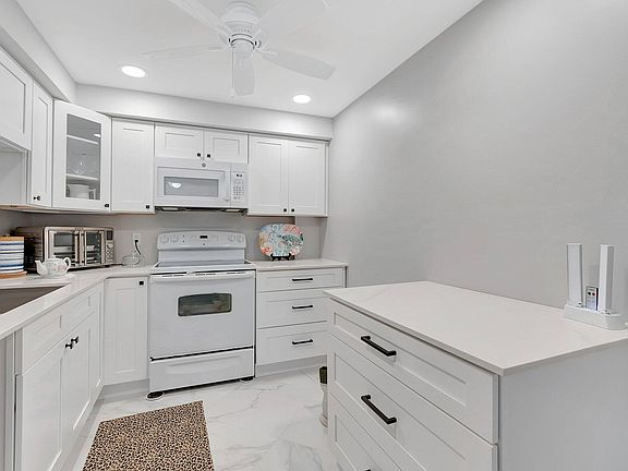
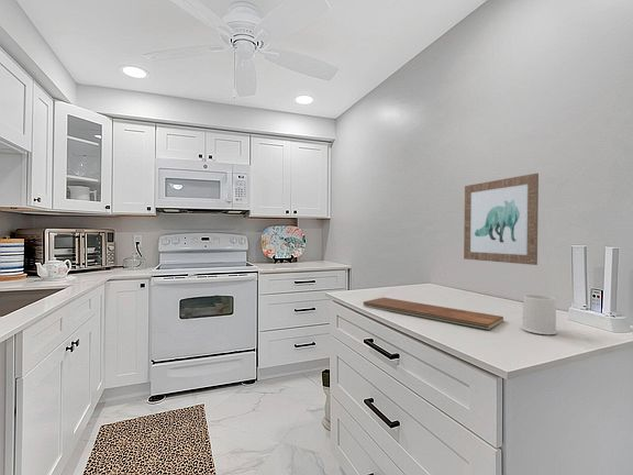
+ chopping board (426, 310)
+ mug (540, 312)
+ wall art (497, 221)
